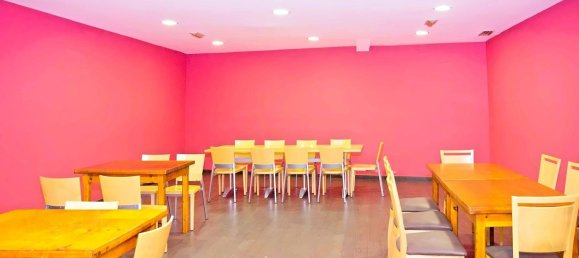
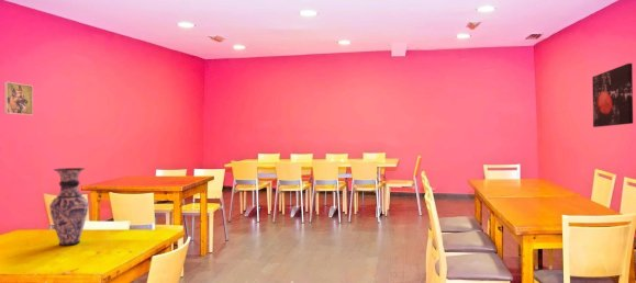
+ vase (69, 205)
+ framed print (19, 99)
+ wall art (611, 98)
